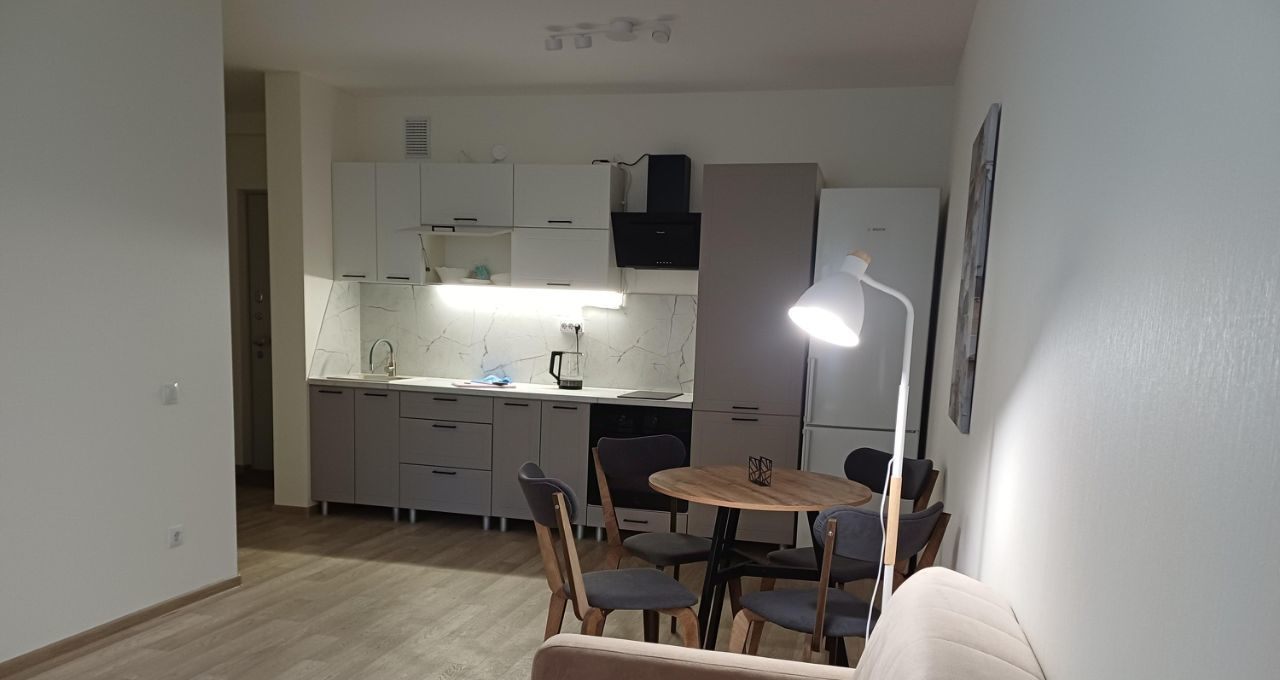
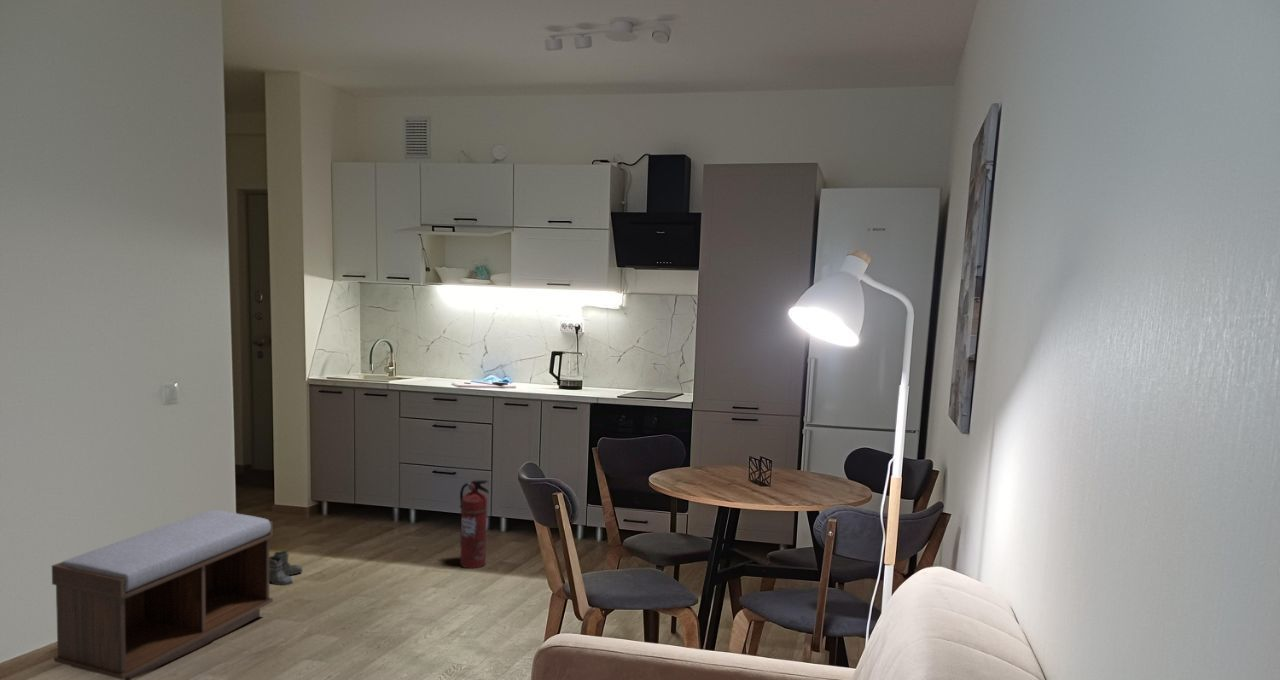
+ boots (282, 566)
+ bench (173, 588)
+ fire extinguisher (473, 521)
